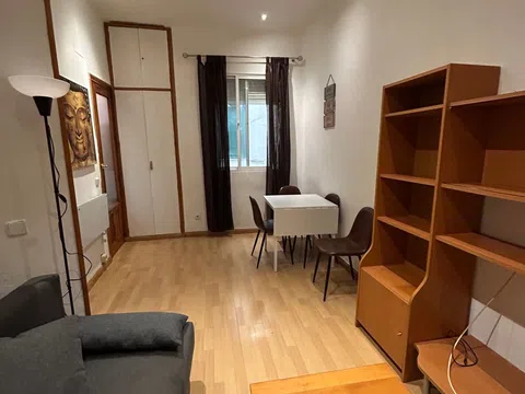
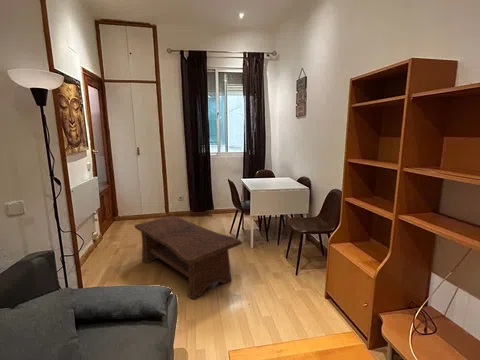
+ coffee table (182, 251)
